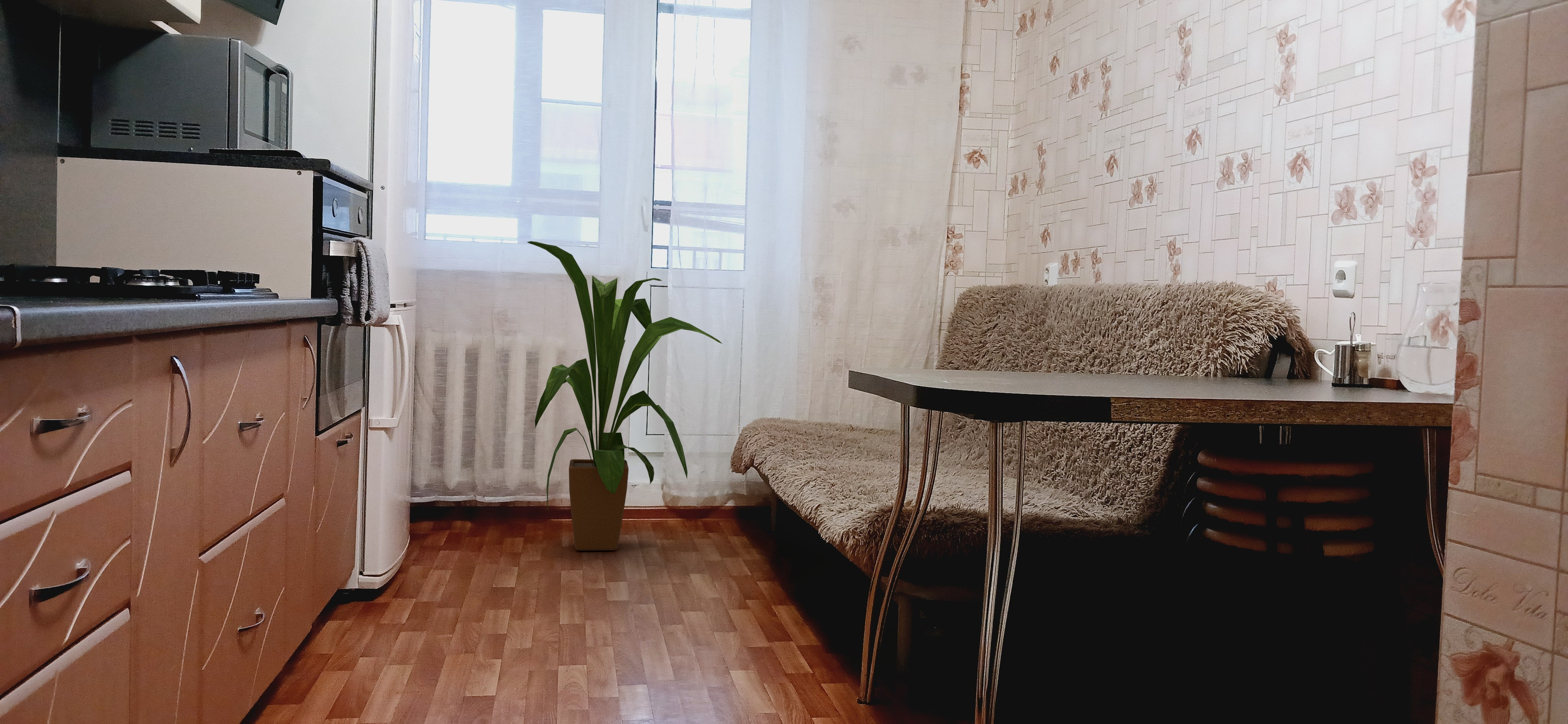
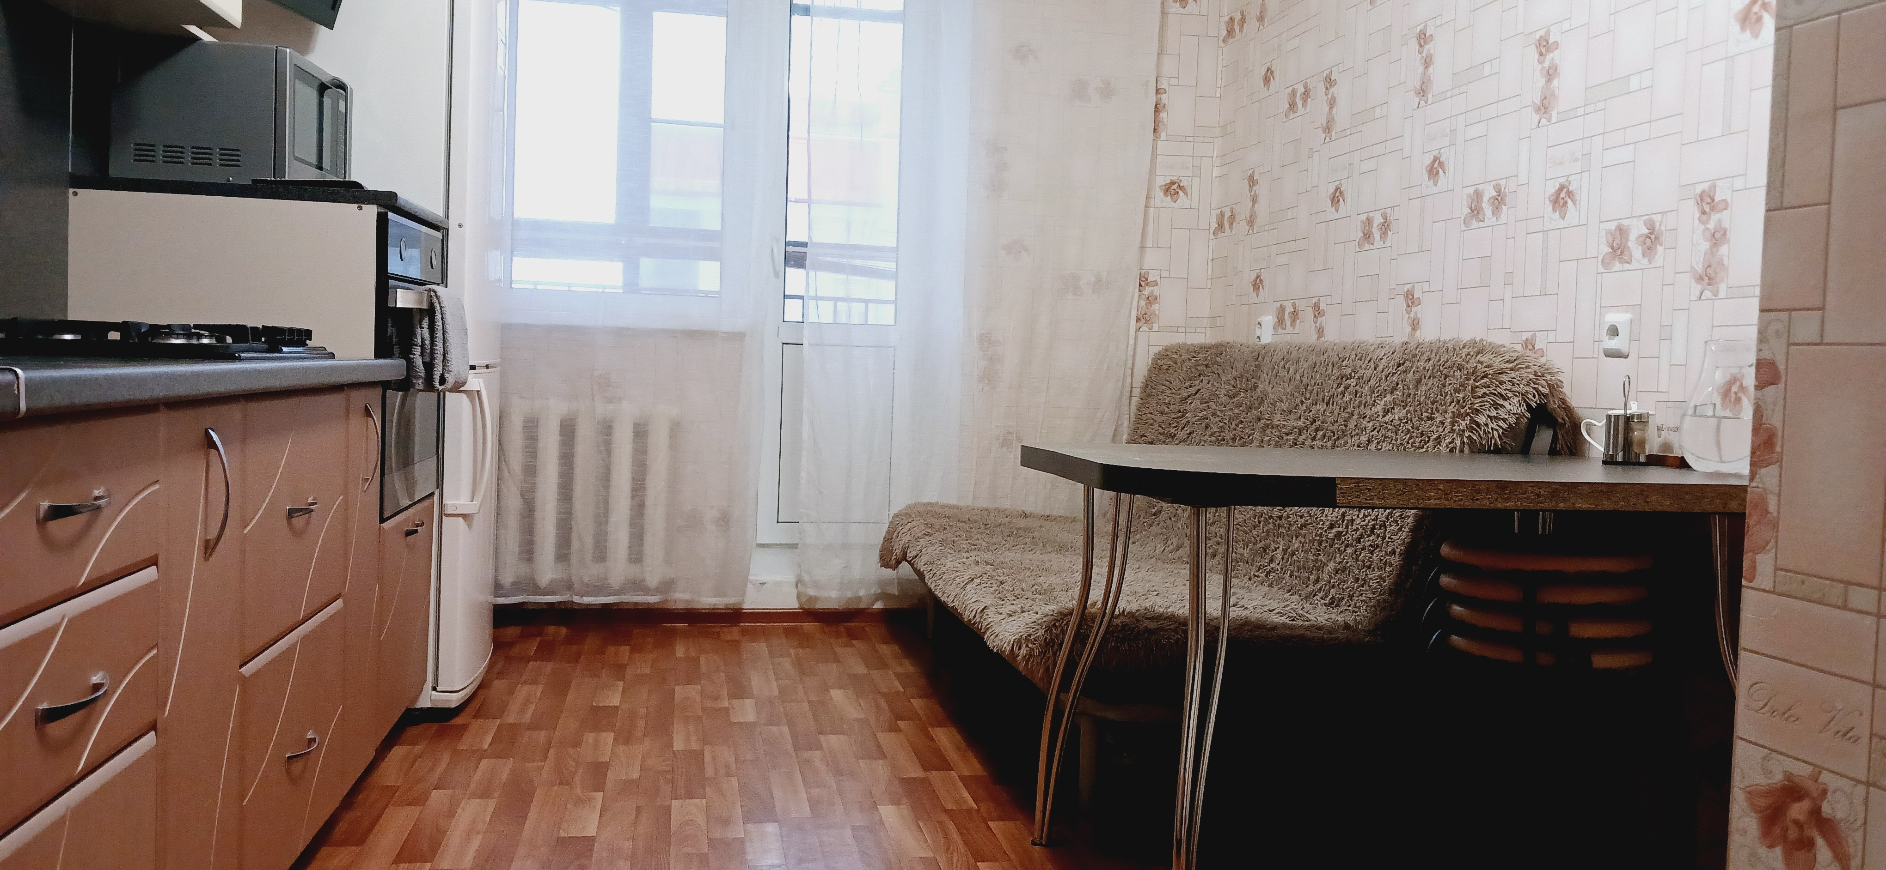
- house plant (628, 399)
